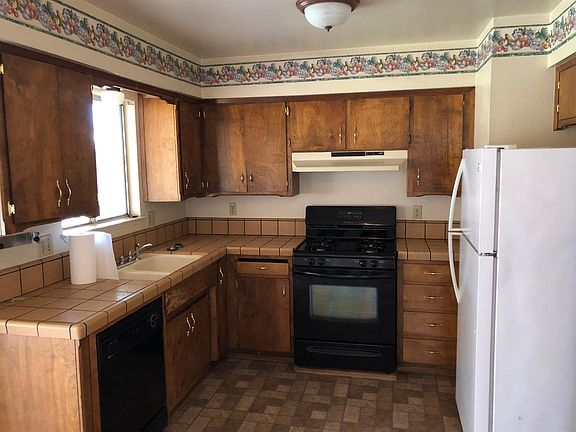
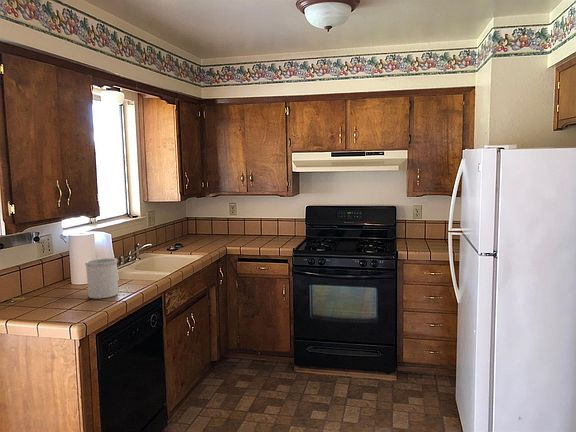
+ utensil holder (102, 277)
